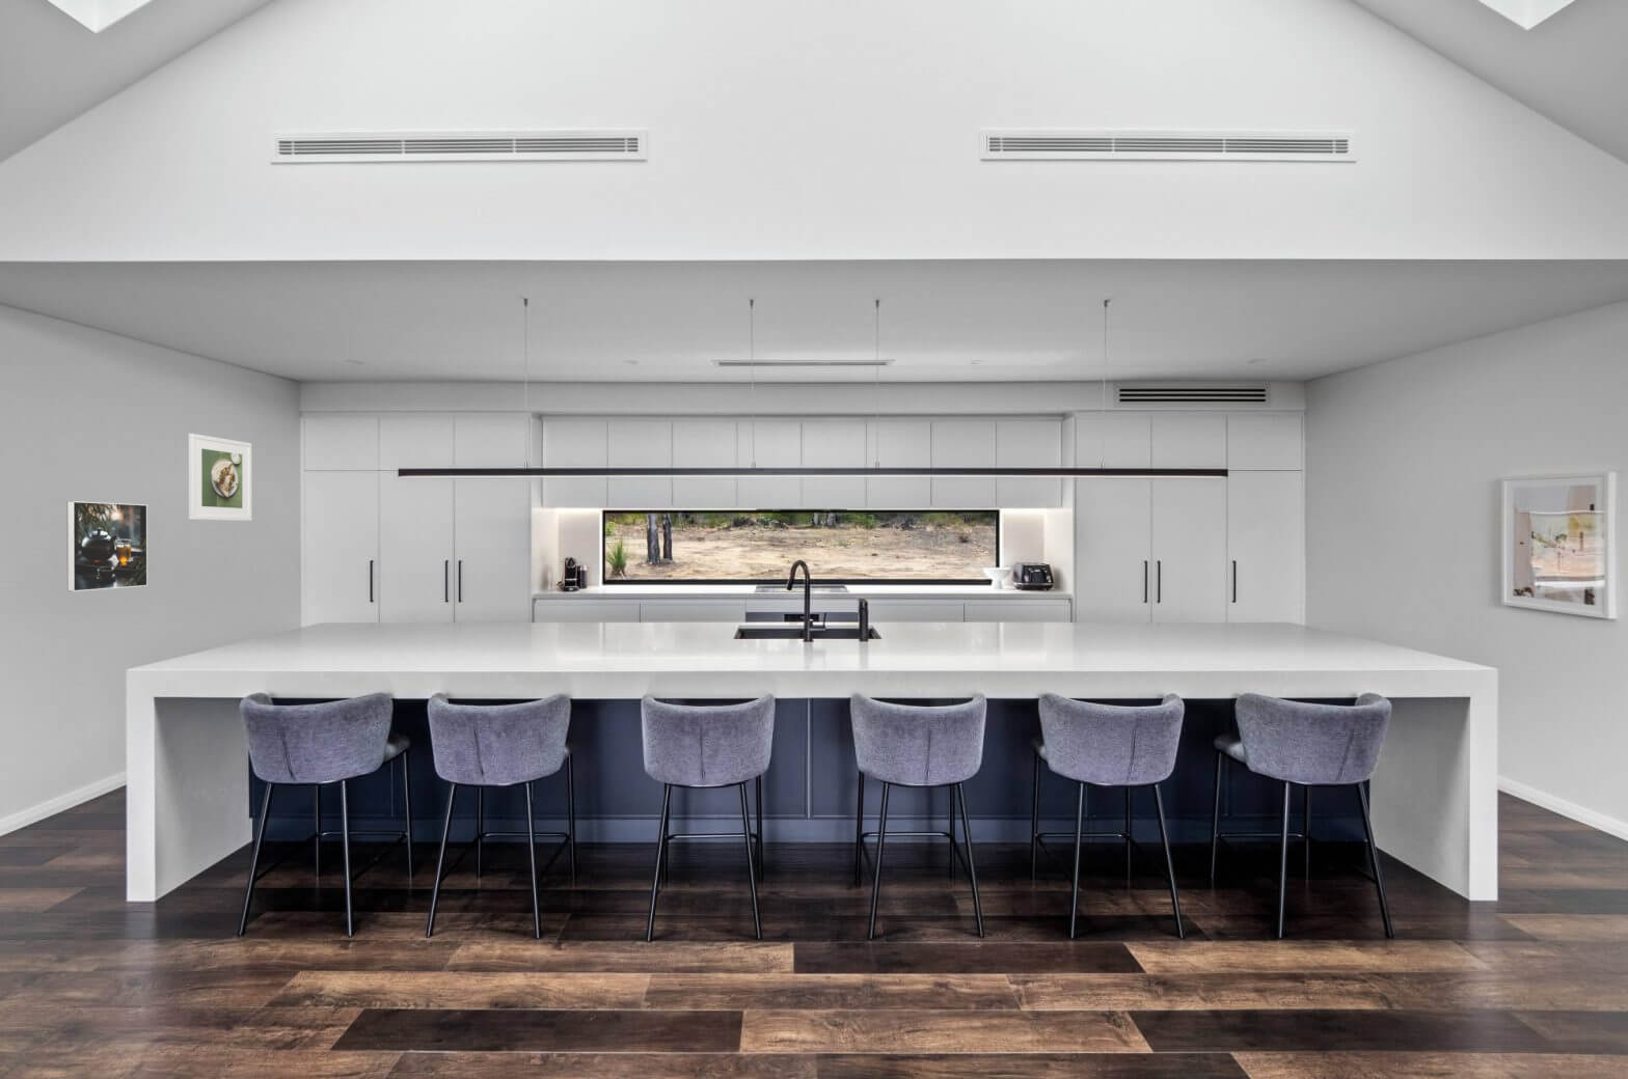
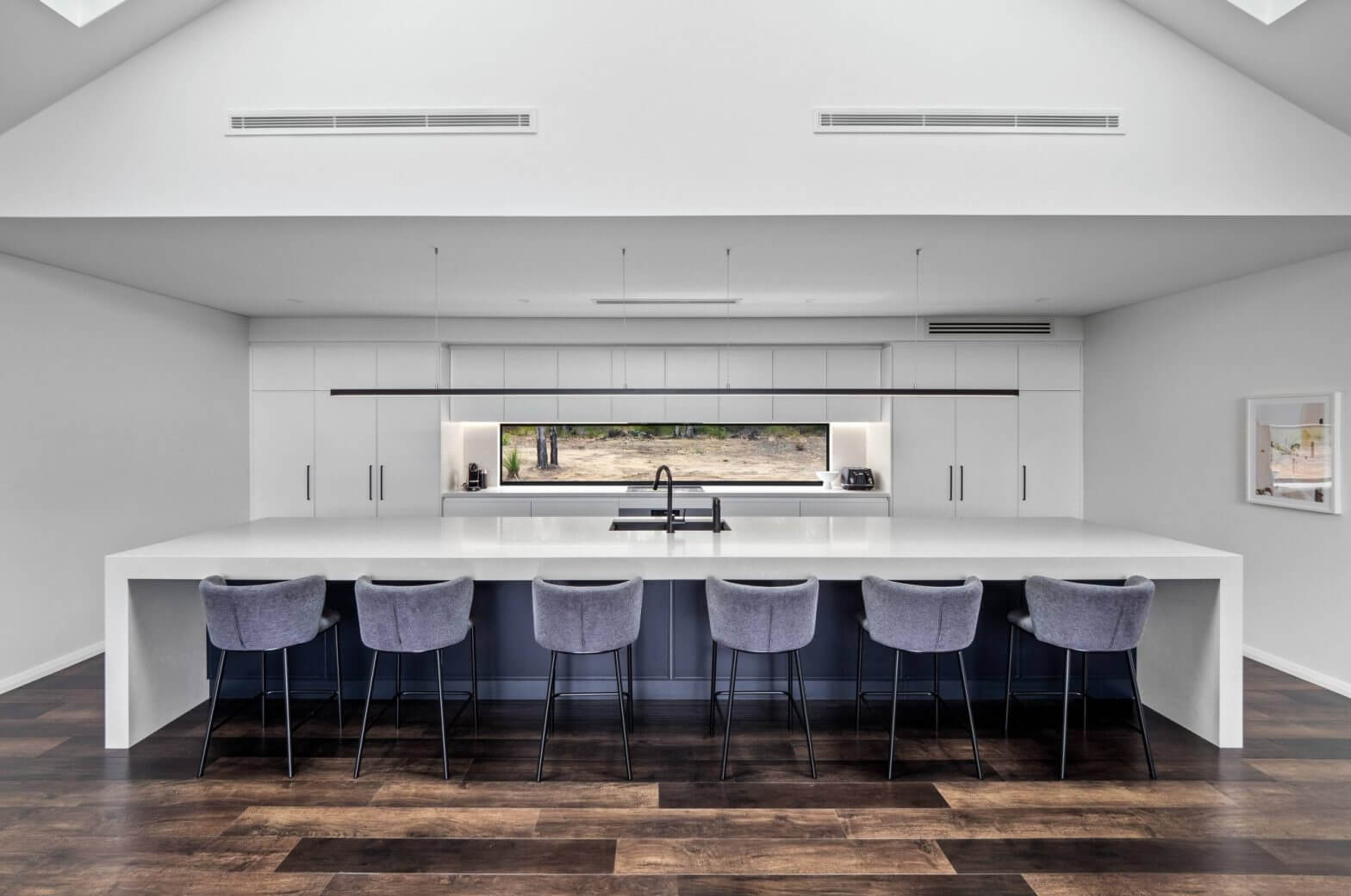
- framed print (222, 479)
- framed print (108, 546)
